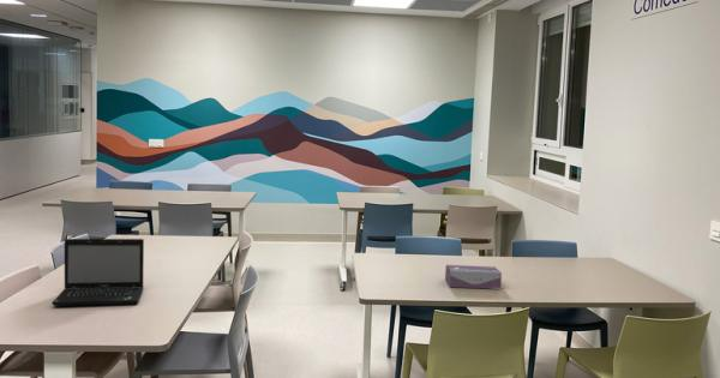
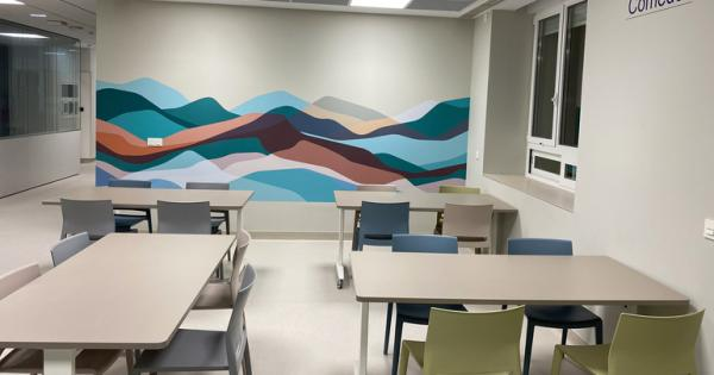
- tissue box (472, 276)
- laptop (100, 271)
